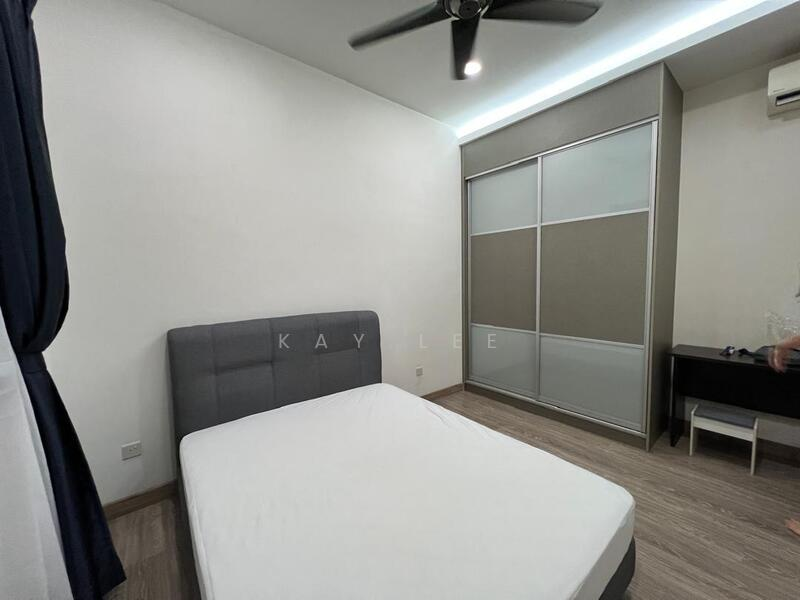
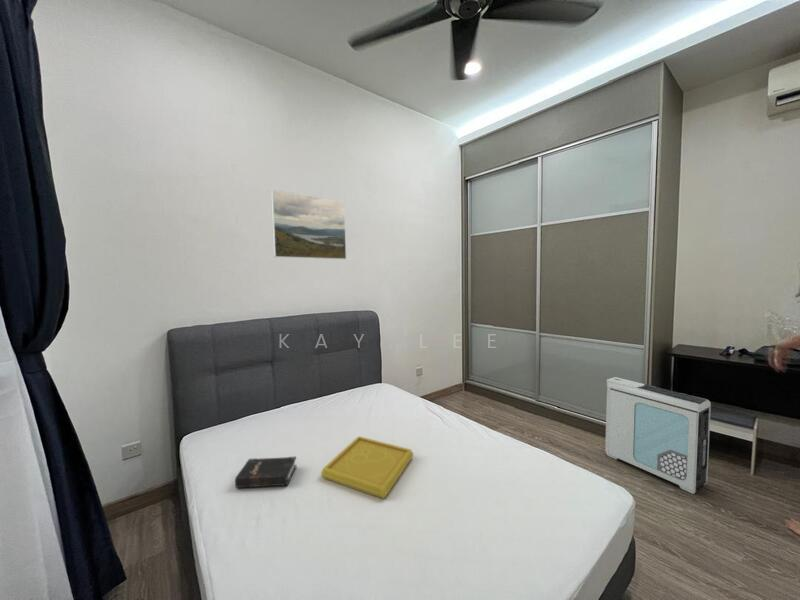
+ hardback book (267, 472)
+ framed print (311, 227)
+ serving tray (369, 463)
+ air purifier (653, 429)
